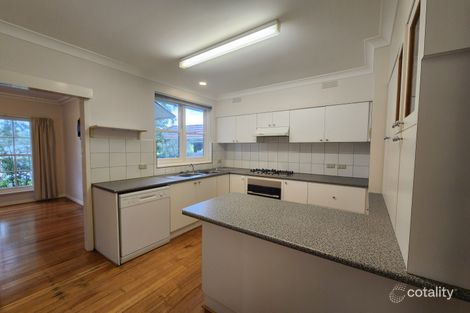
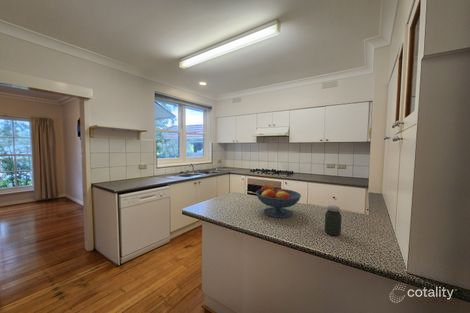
+ jar (333, 220)
+ fruit bowl (277, 199)
